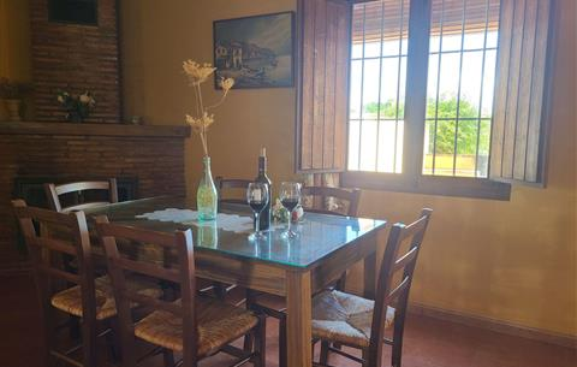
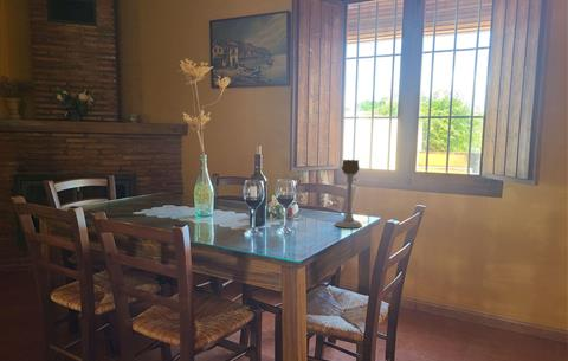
+ candle holder (349, 192)
